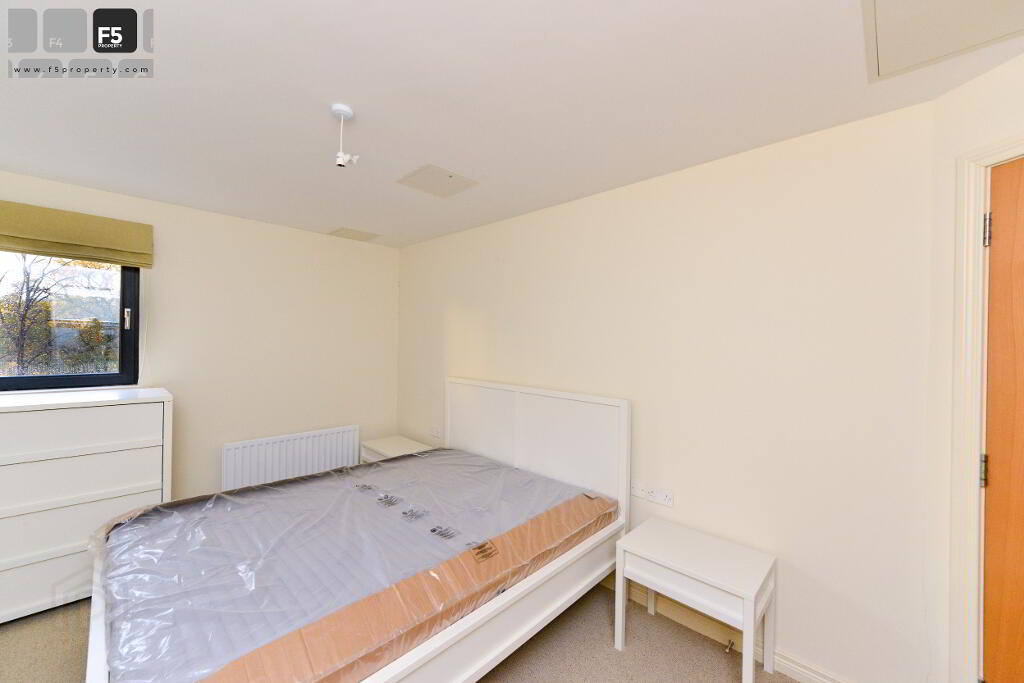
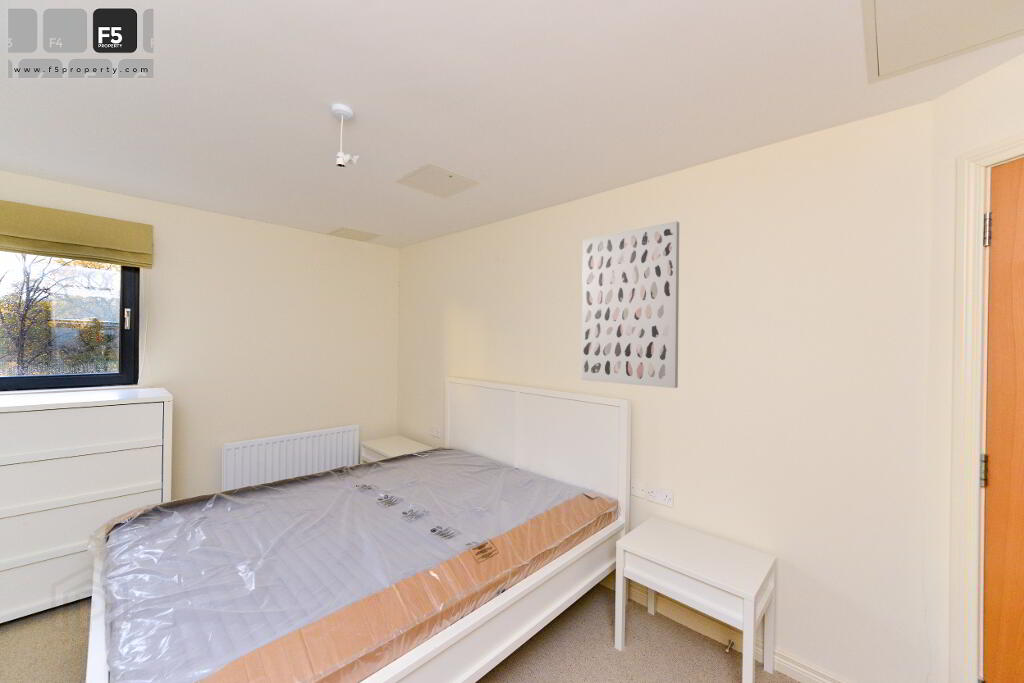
+ wall art (626, 307)
